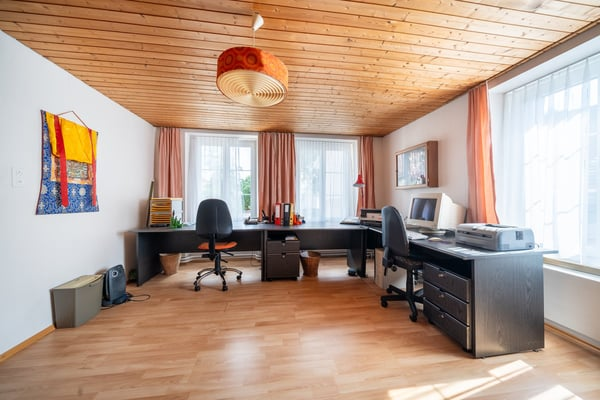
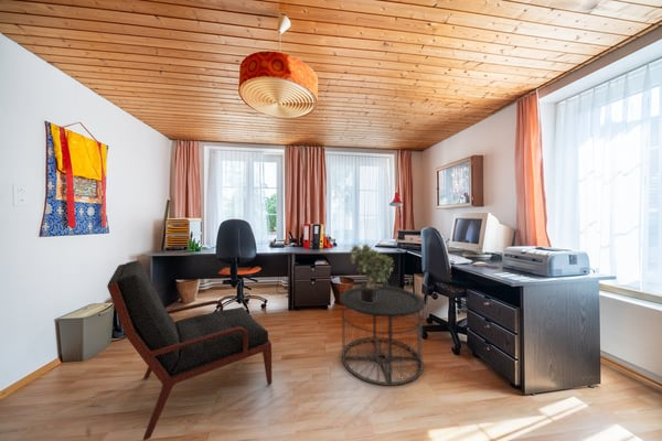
+ side table (383, 327)
+ potted plant (366, 270)
+ armchair (195, 322)
